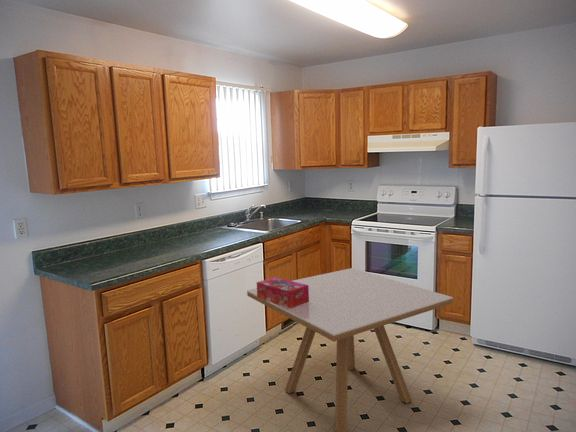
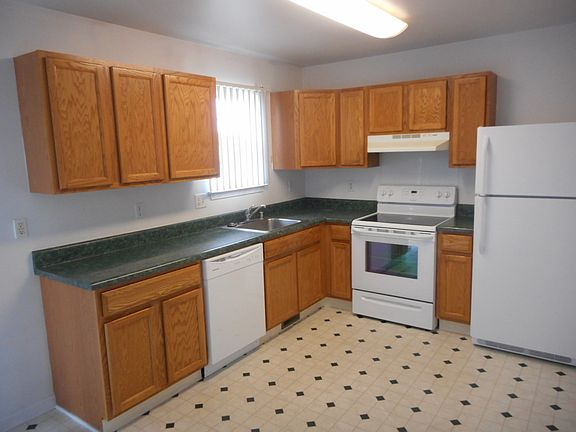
- dining table (345, 345)
- tissue box (282, 291)
